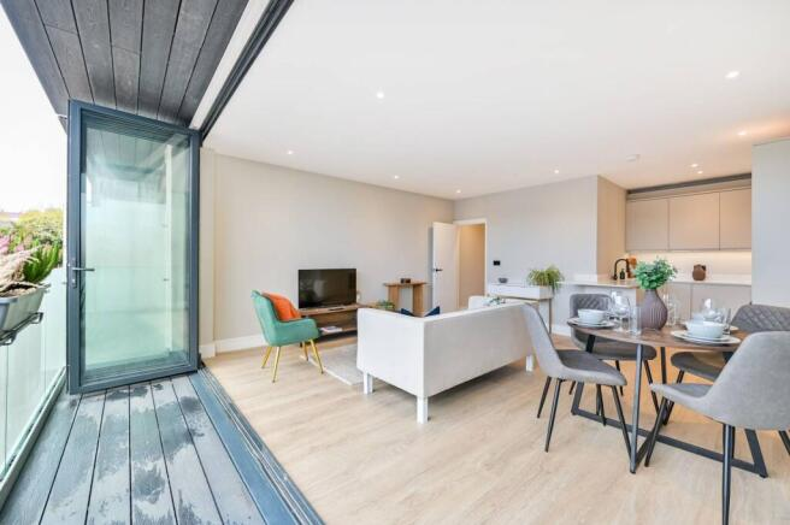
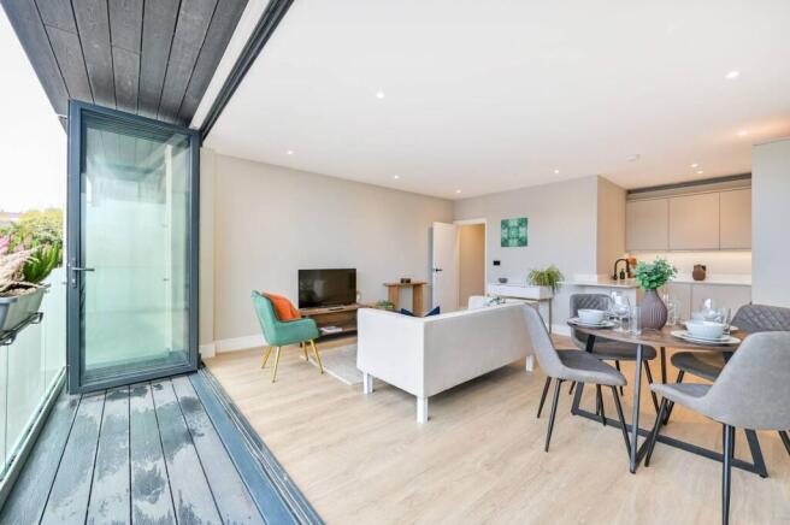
+ wall art (513, 232)
